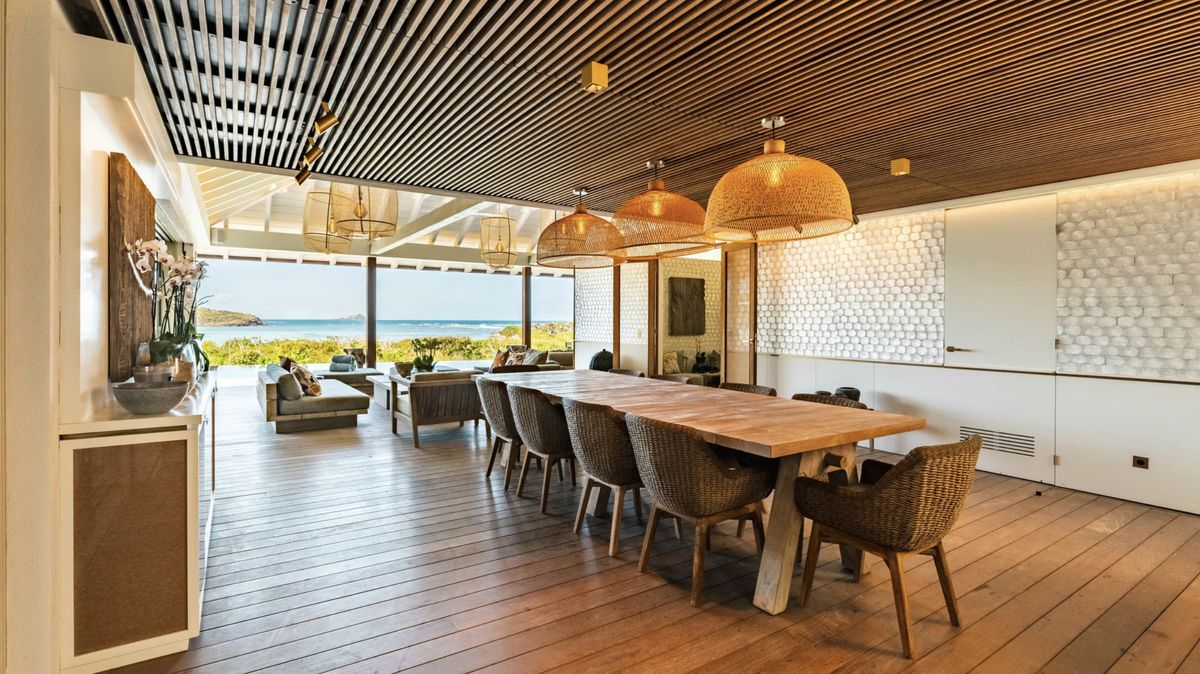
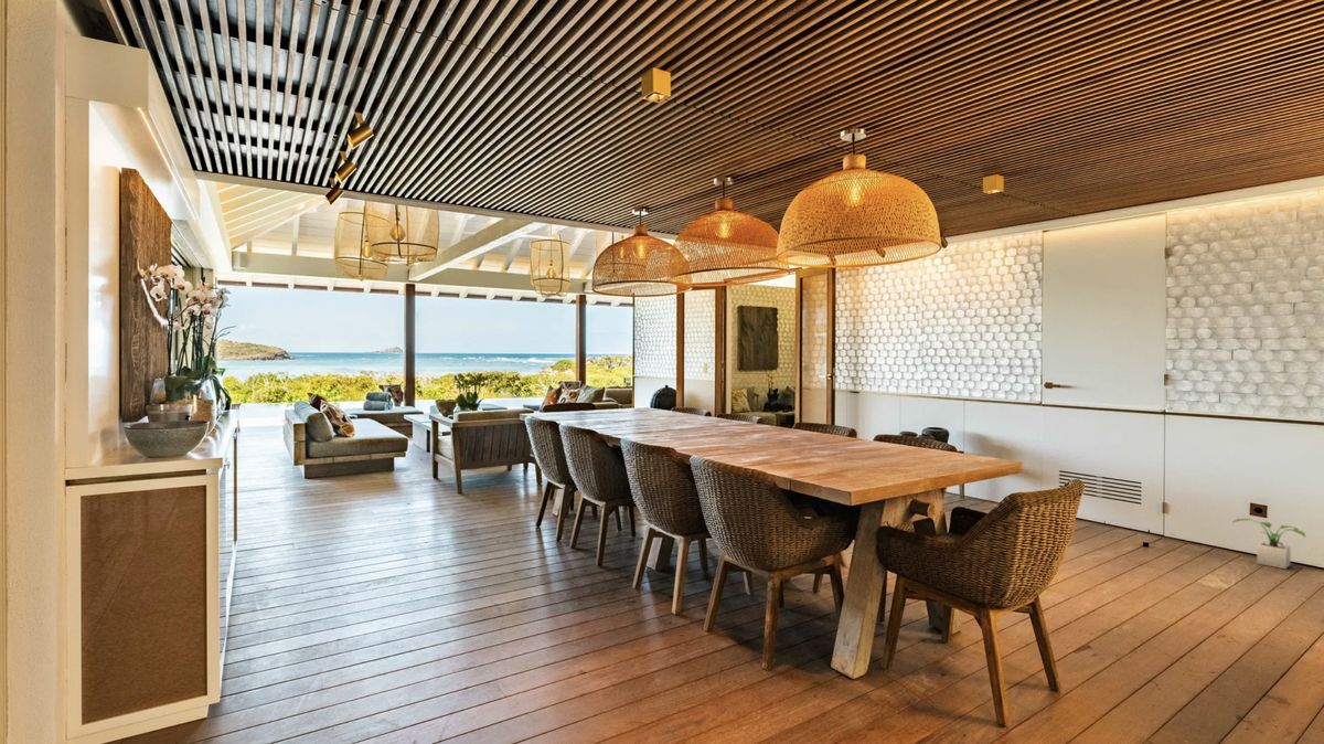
+ potted plant (1270, 542)
